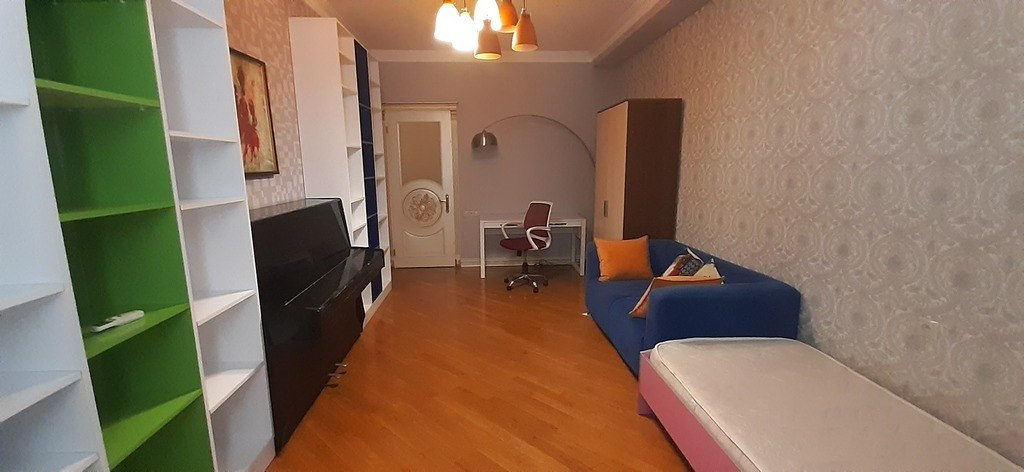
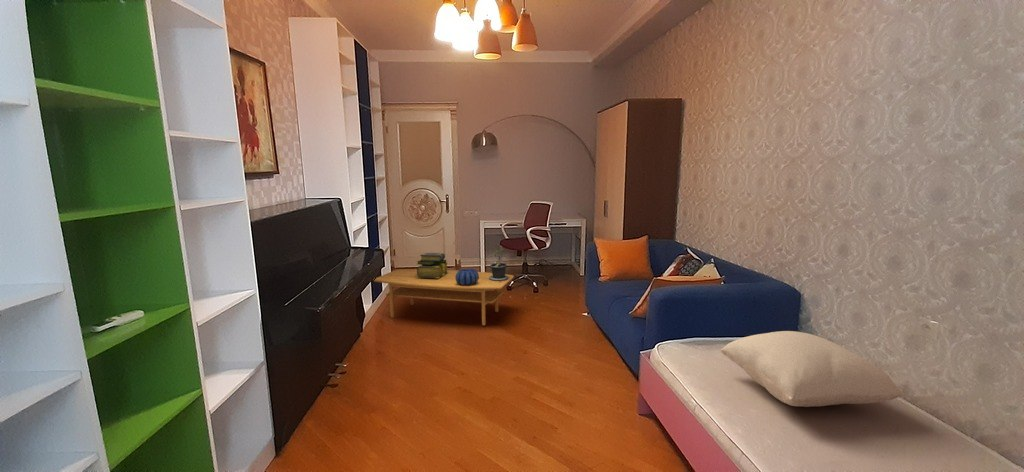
+ coffee table (444, 296)
+ stack of books (432, 264)
+ decorative bowl (467, 276)
+ potted plant (498, 263)
+ pillow (802, 366)
